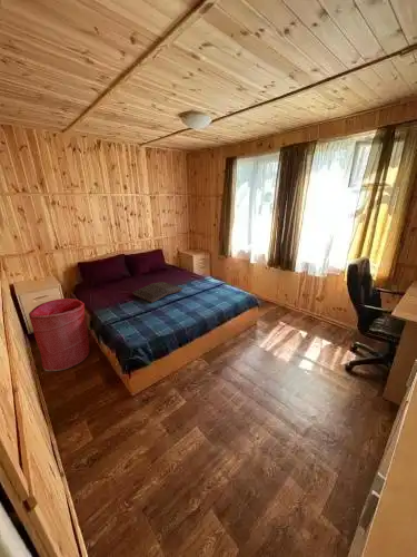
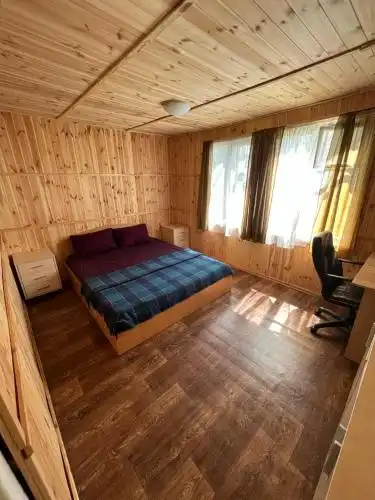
- laundry hamper (62, 331)
- serving tray (158, 290)
